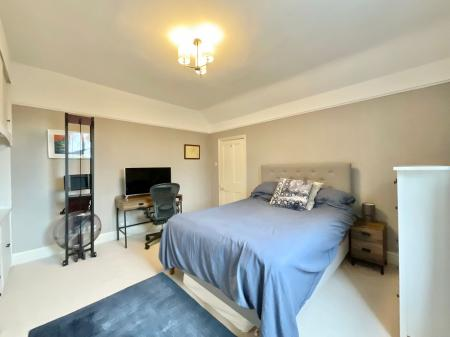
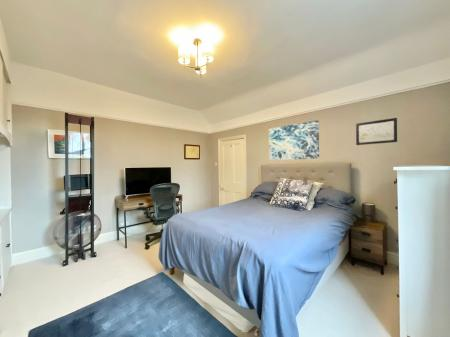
+ wall art (375, 132)
+ wall art (291, 142)
